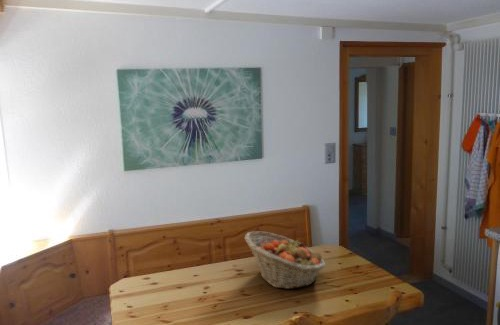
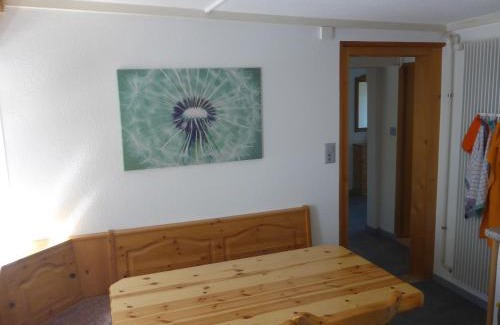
- fruit basket (284, 256)
